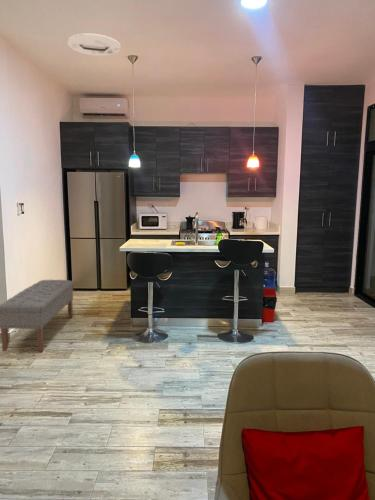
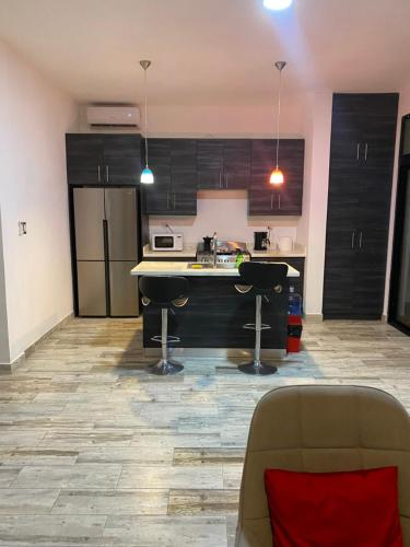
- bench (41, 311)
- ceiling light (94, 45)
